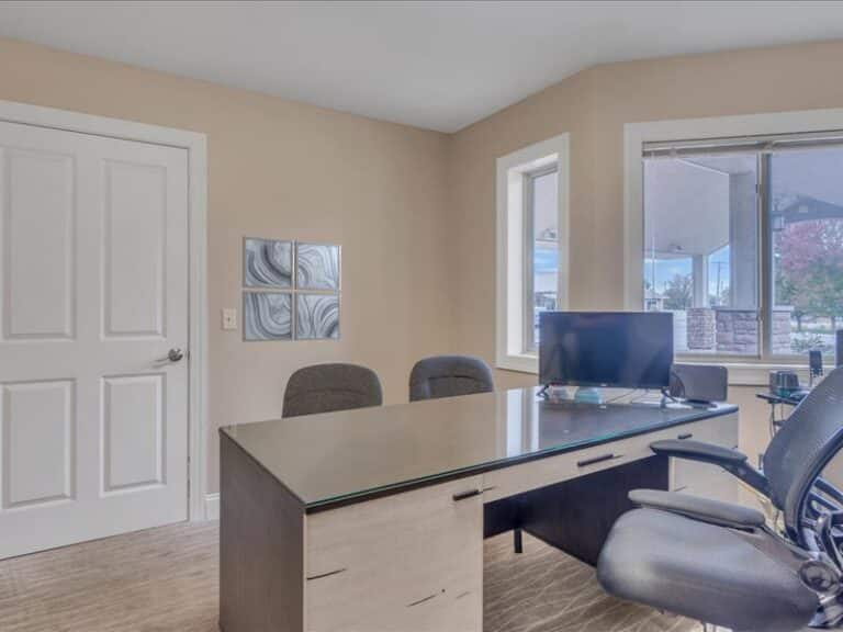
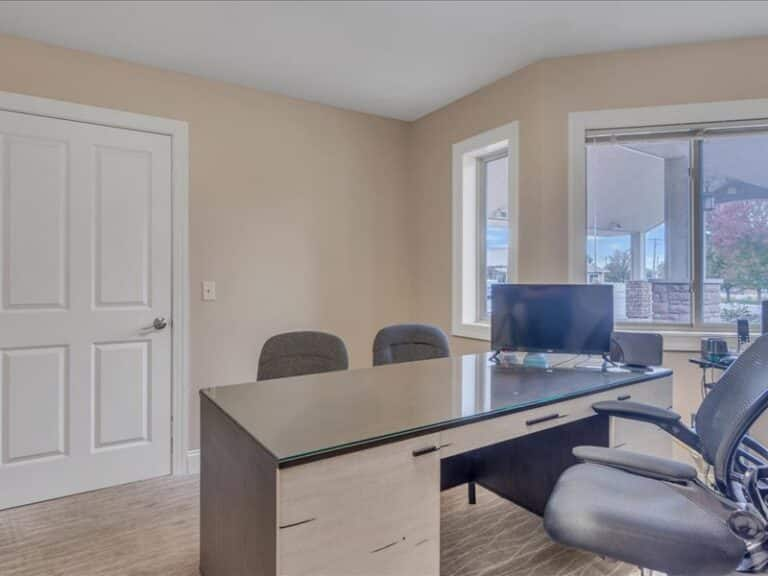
- wall art (294, 292)
